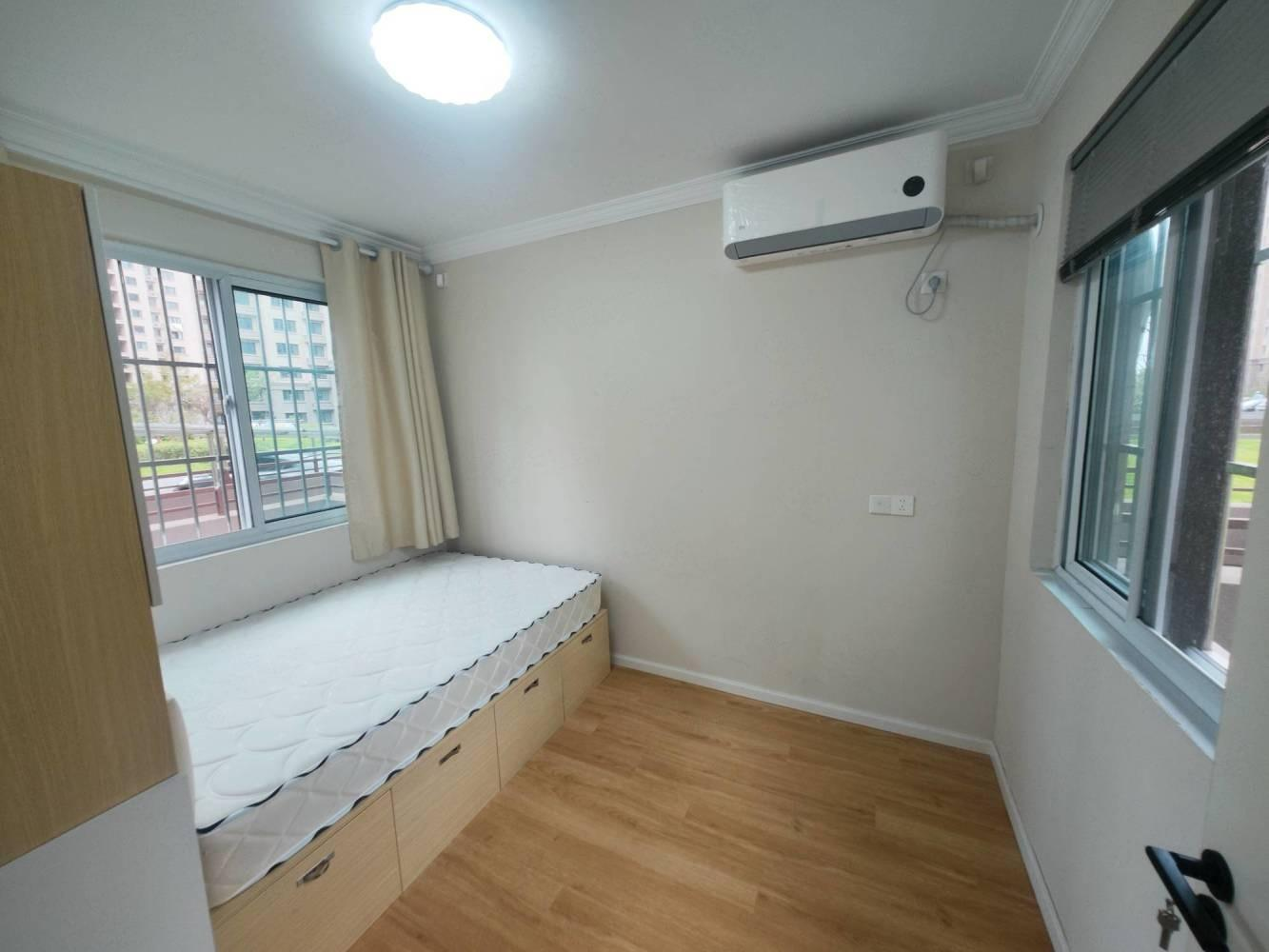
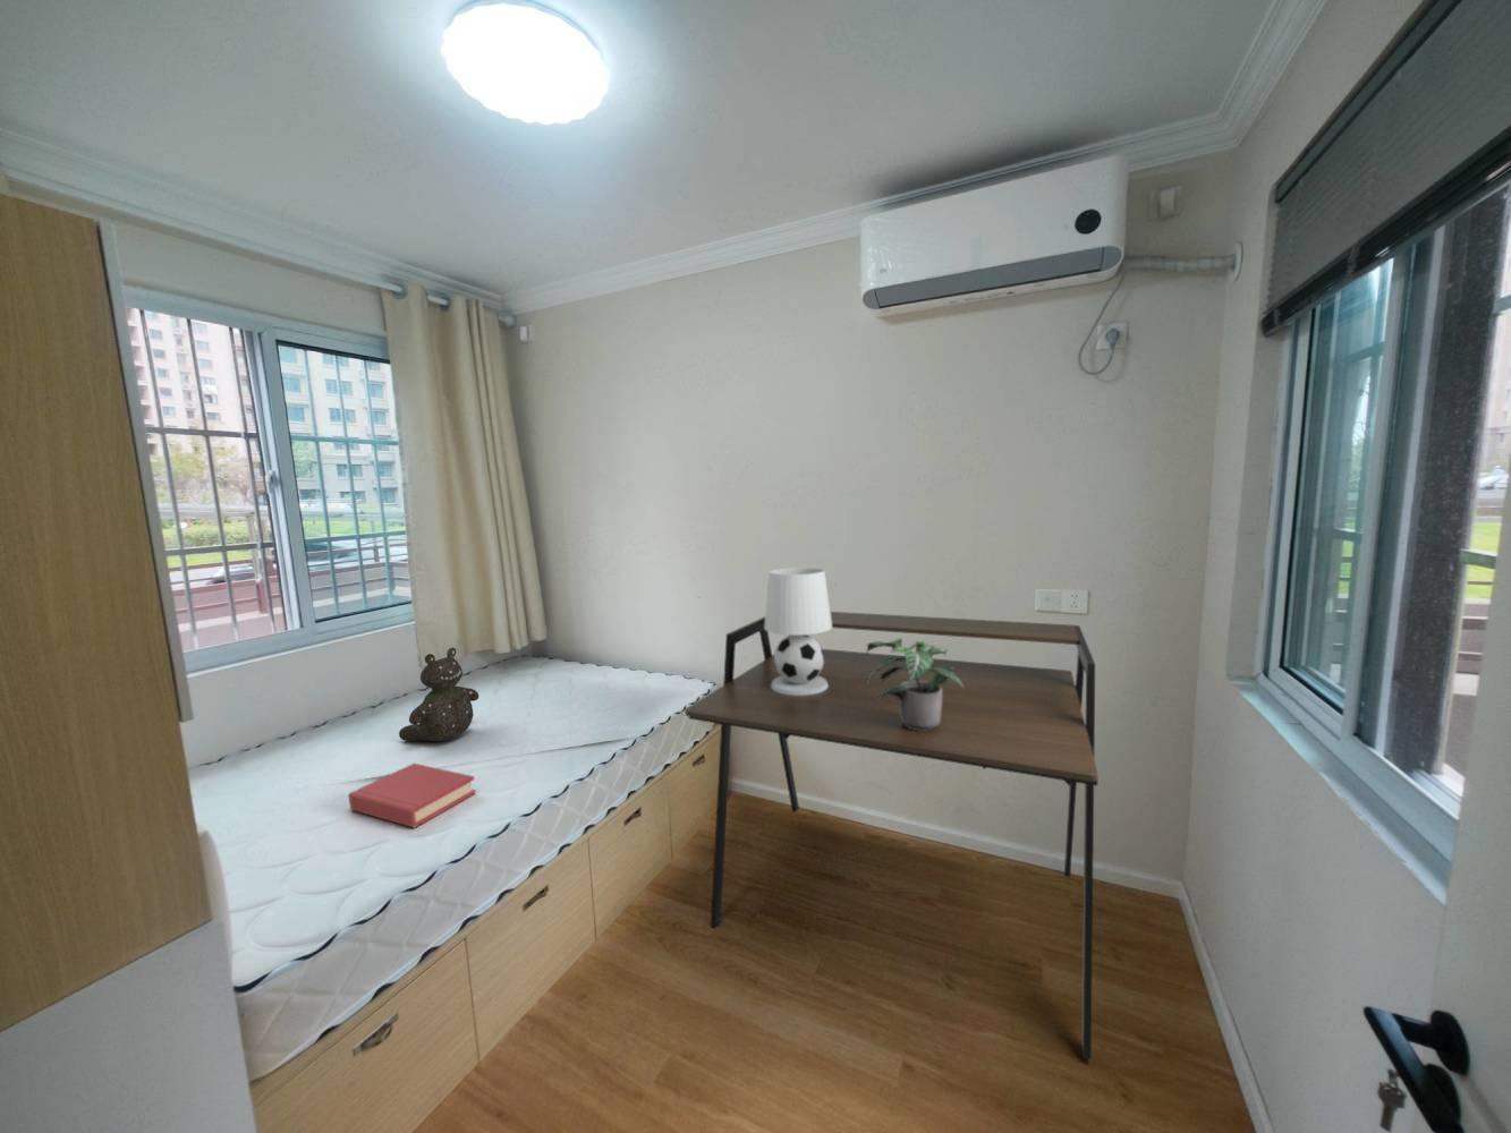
+ desk (895, 752)
+ teddy bear (435, 694)
+ table lamp (798, 627)
+ potted plant (909, 682)
+ hardback book (413, 793)
